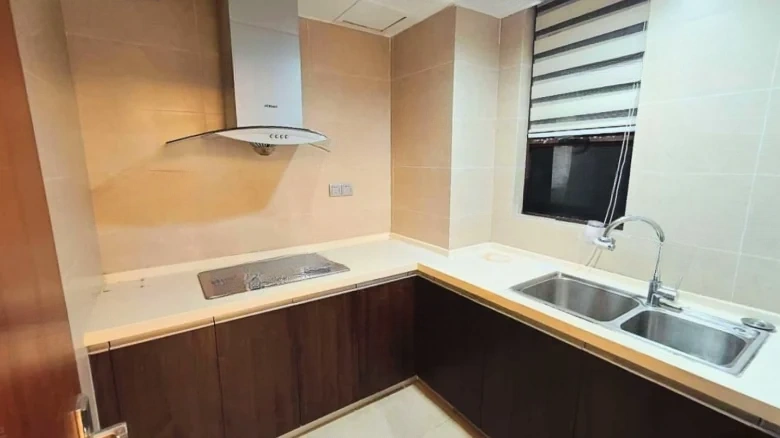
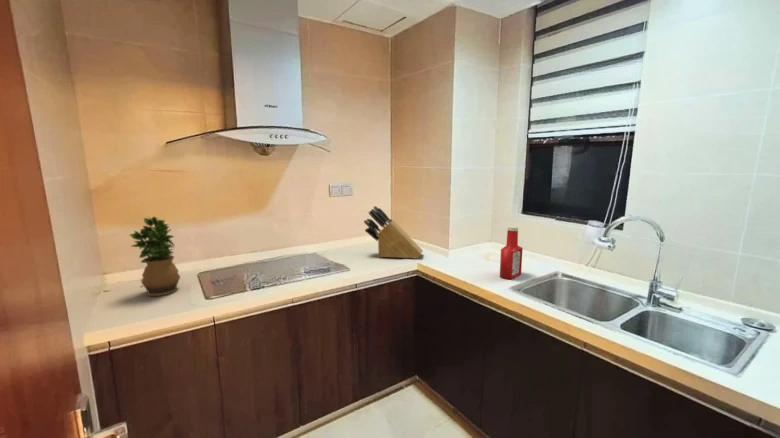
+ knife block (393, 231)
+ soap bottle (511, 251)
+ potted plant (155, 255)
